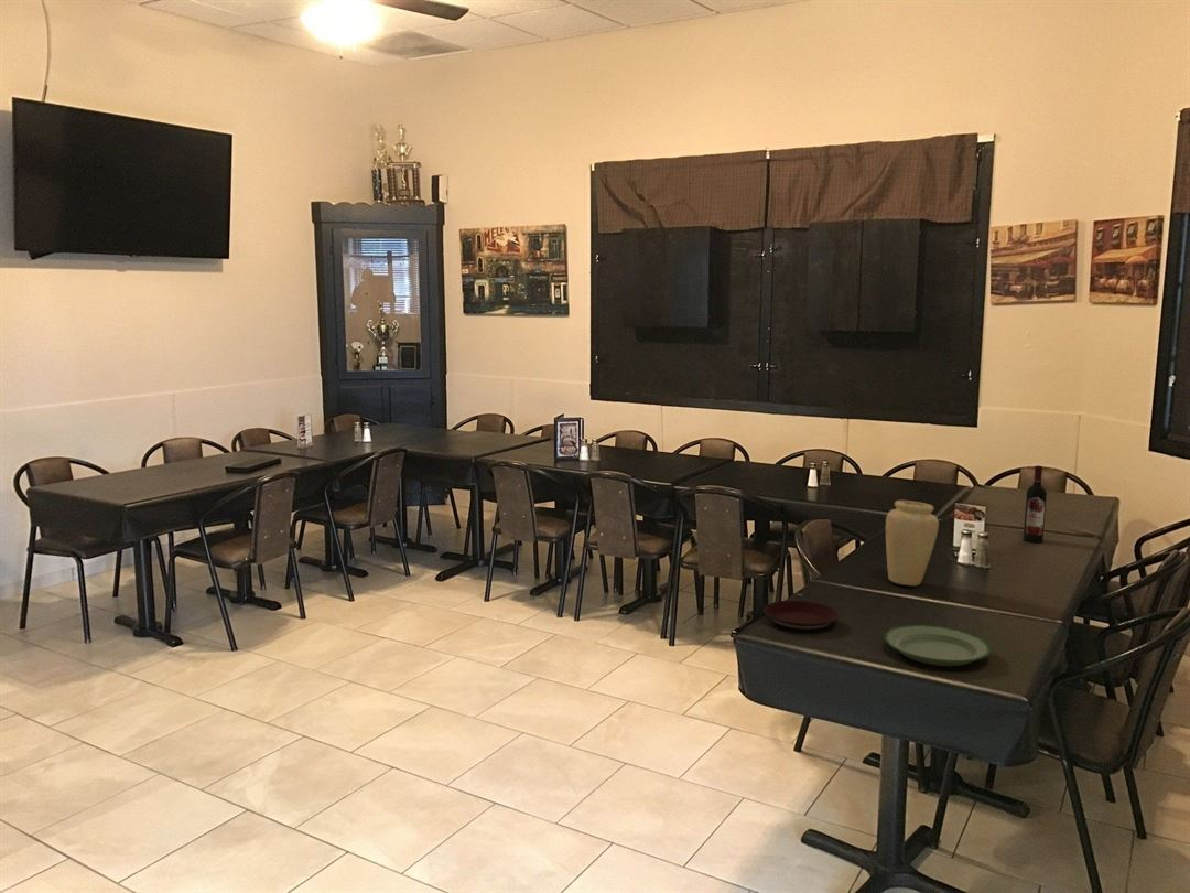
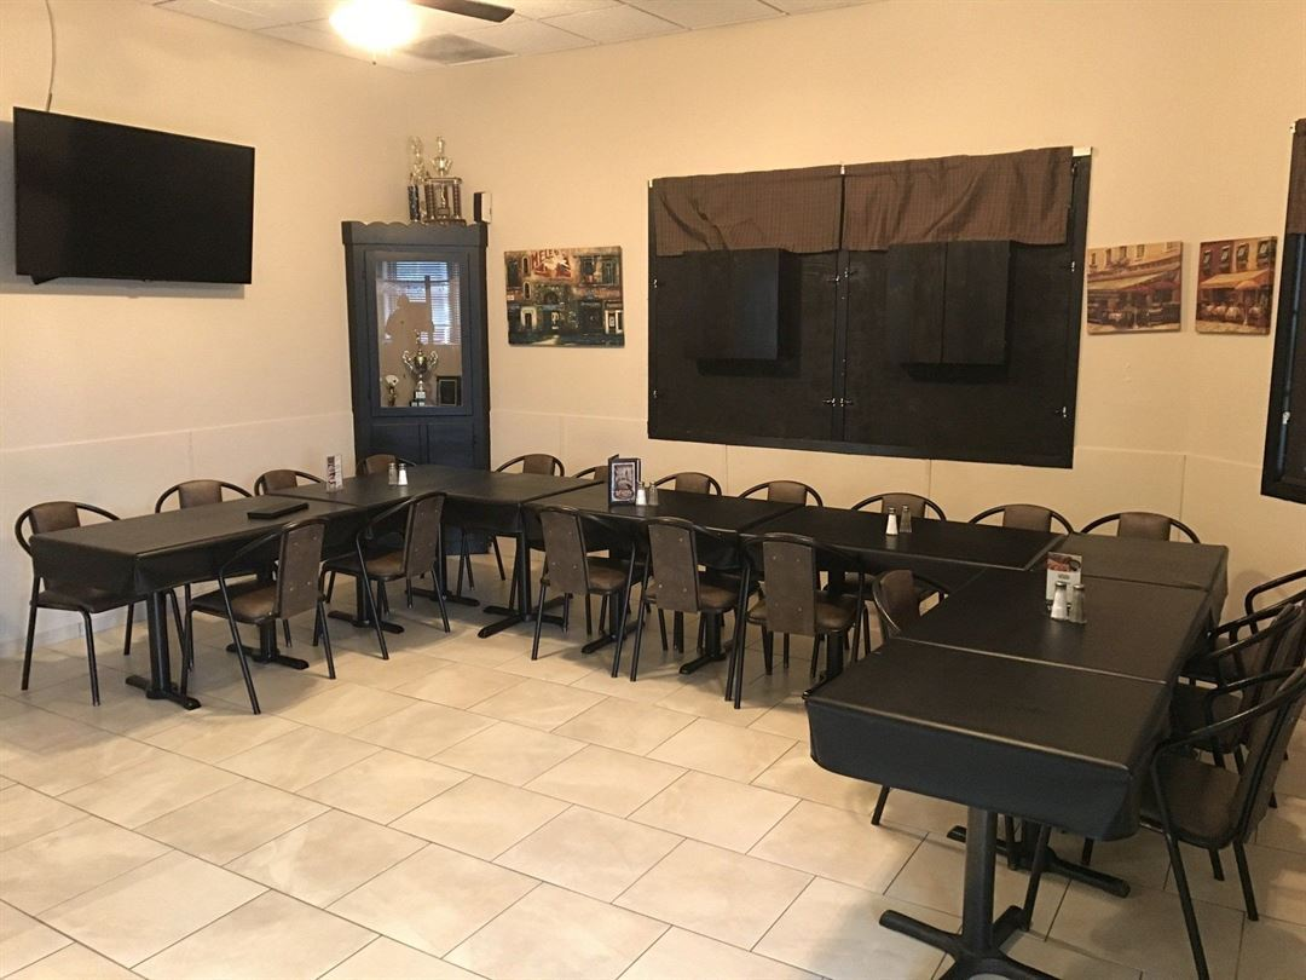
- vase (910, 542)
- plate (800, 616)
- wine bottle (1036, 503)
- plate (935, 647)
